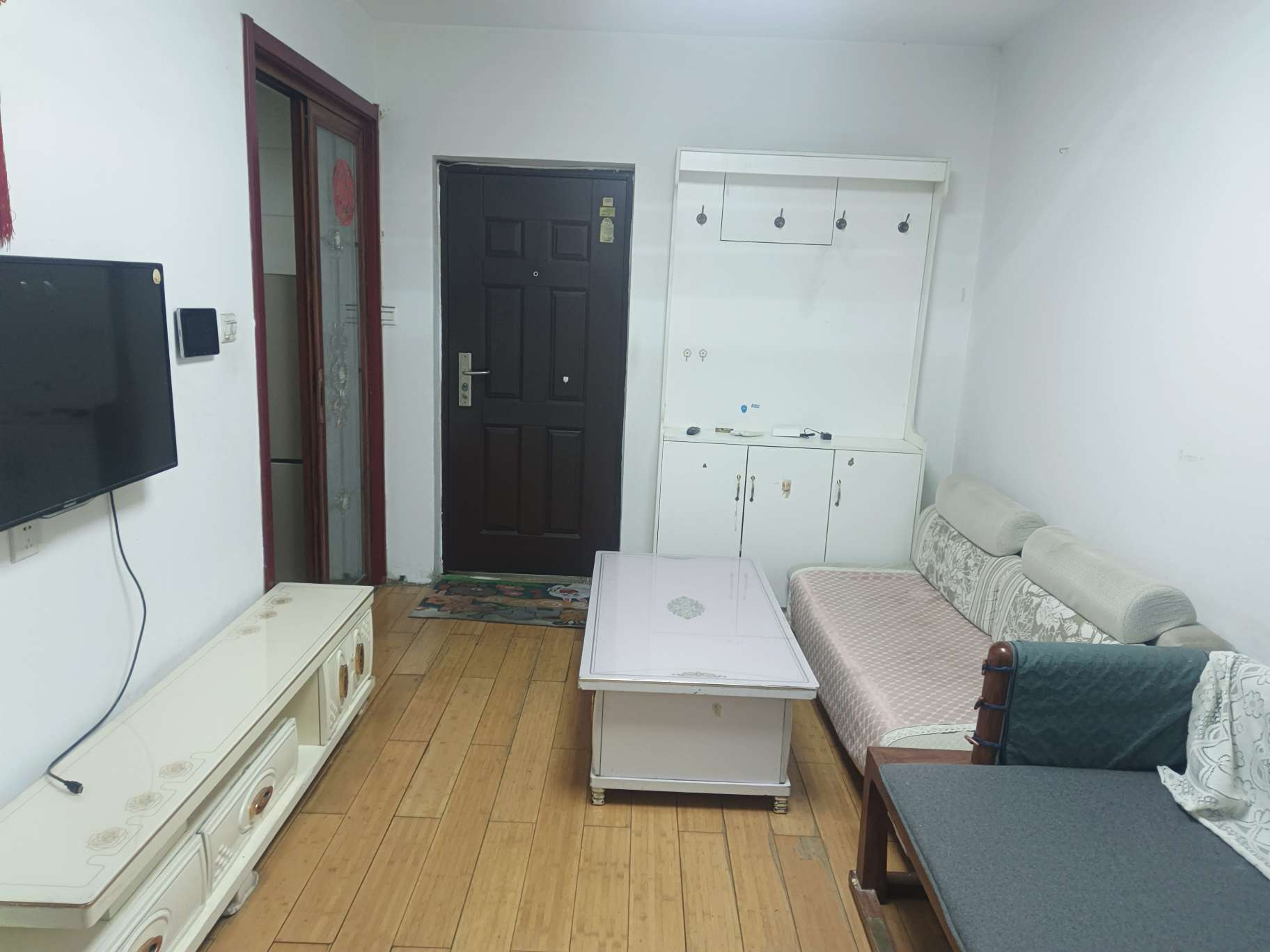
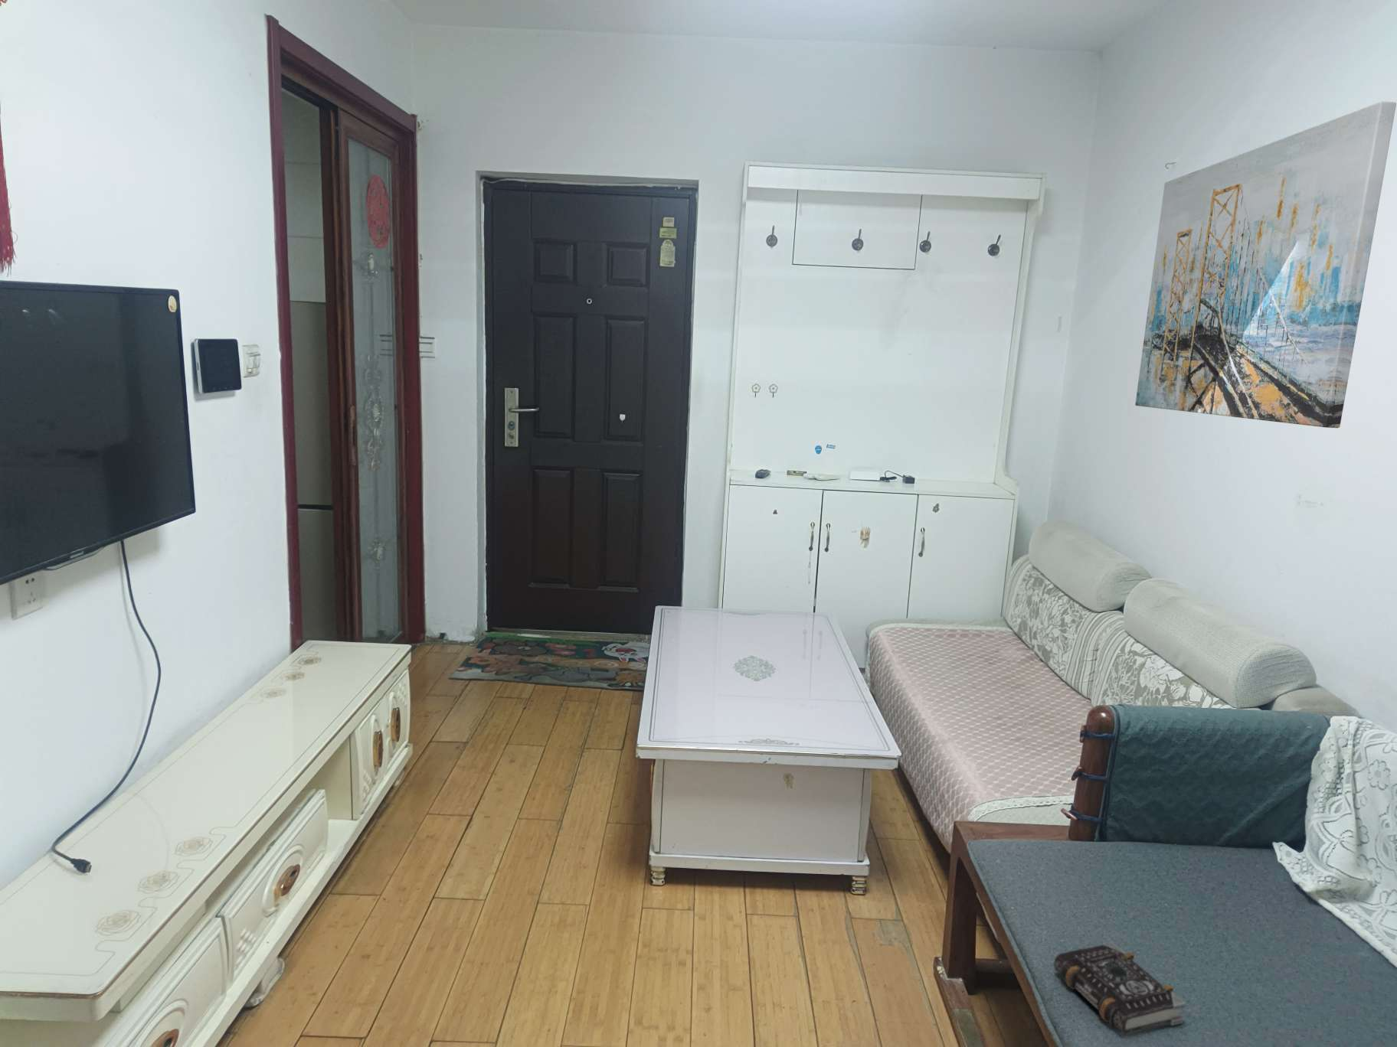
+ book (1116, 983)
+ wall art (1238, 286)
